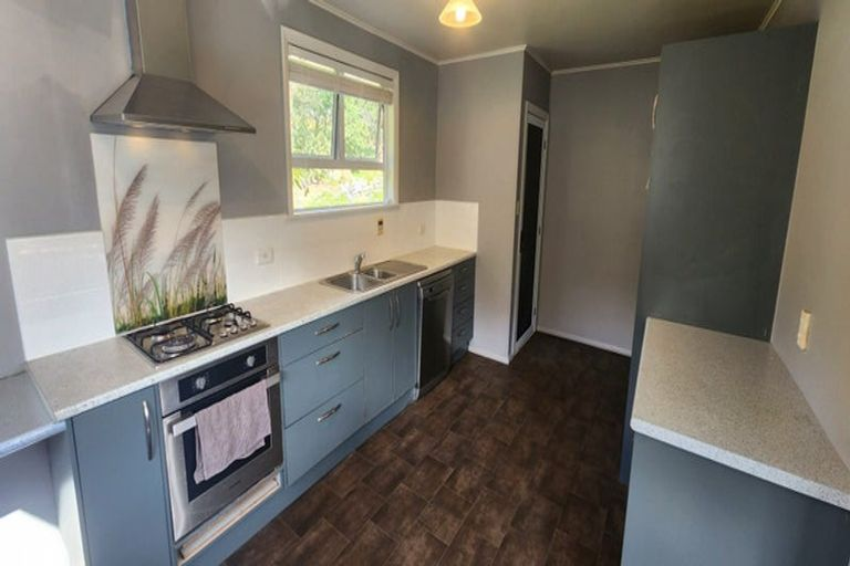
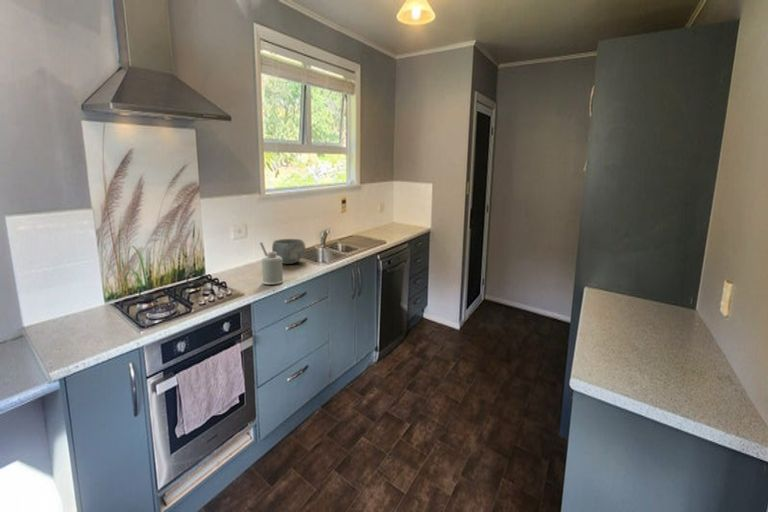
+ bowl (289, 251)
+ soap dispenser (269, 262)
